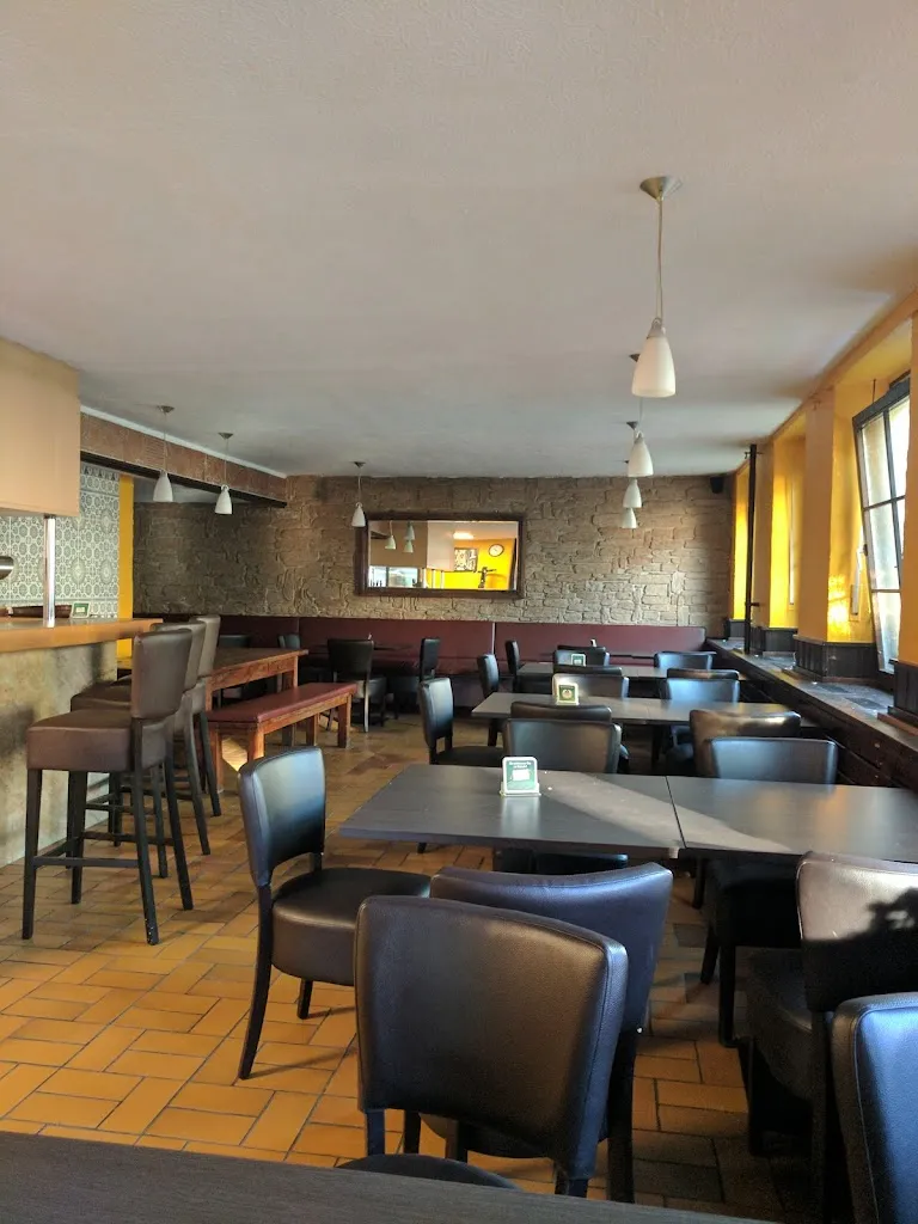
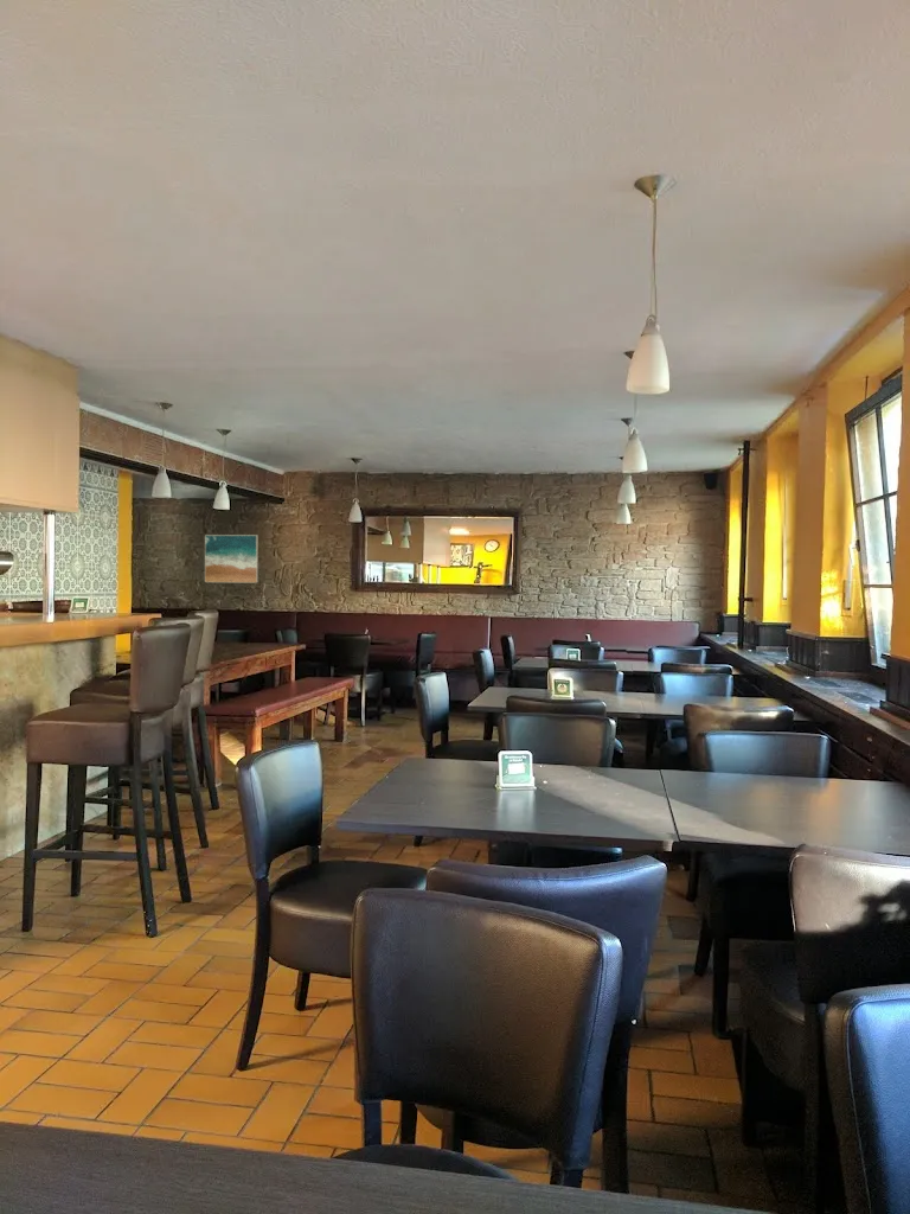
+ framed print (231, 558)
